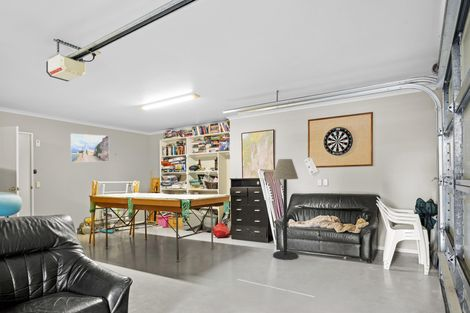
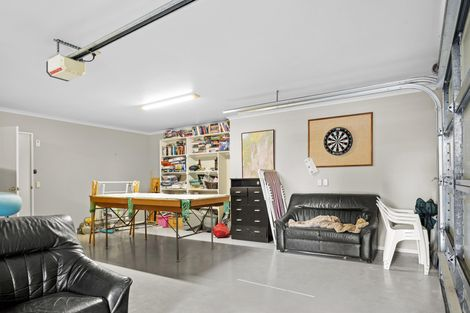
- floor lamp (285, 207)
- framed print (90, 148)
